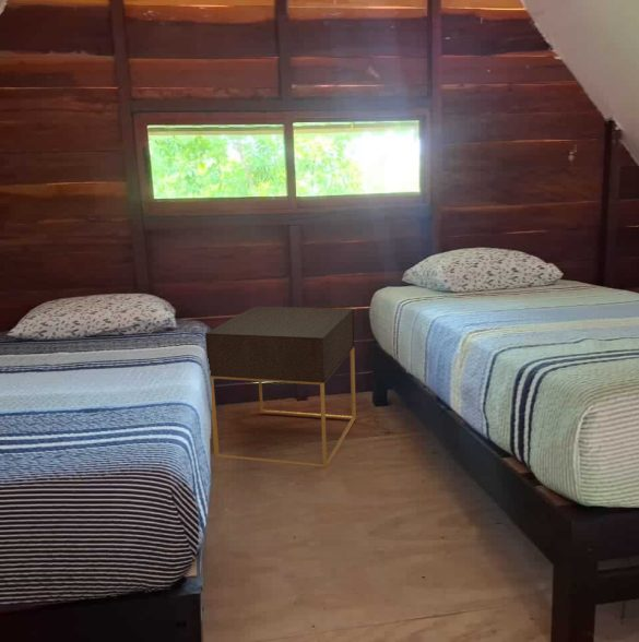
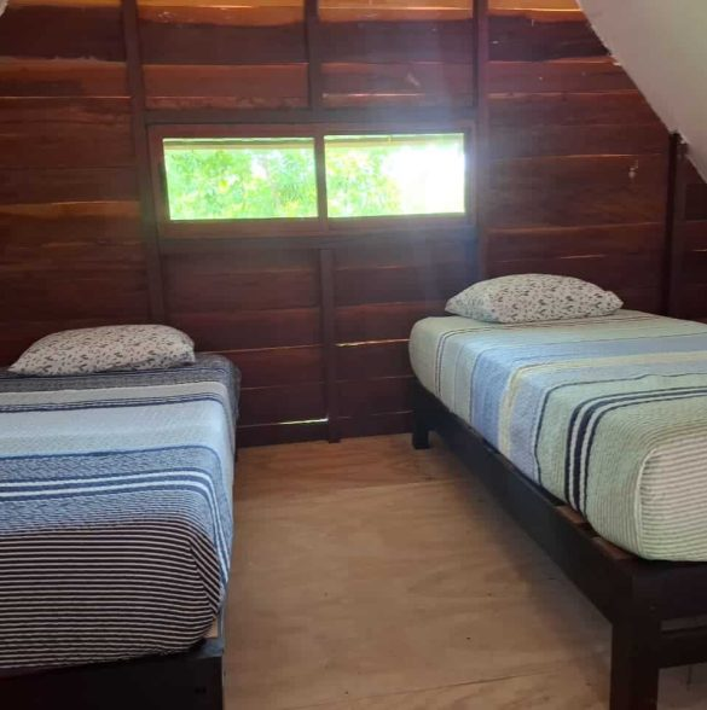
- nightstand (286, 379)
